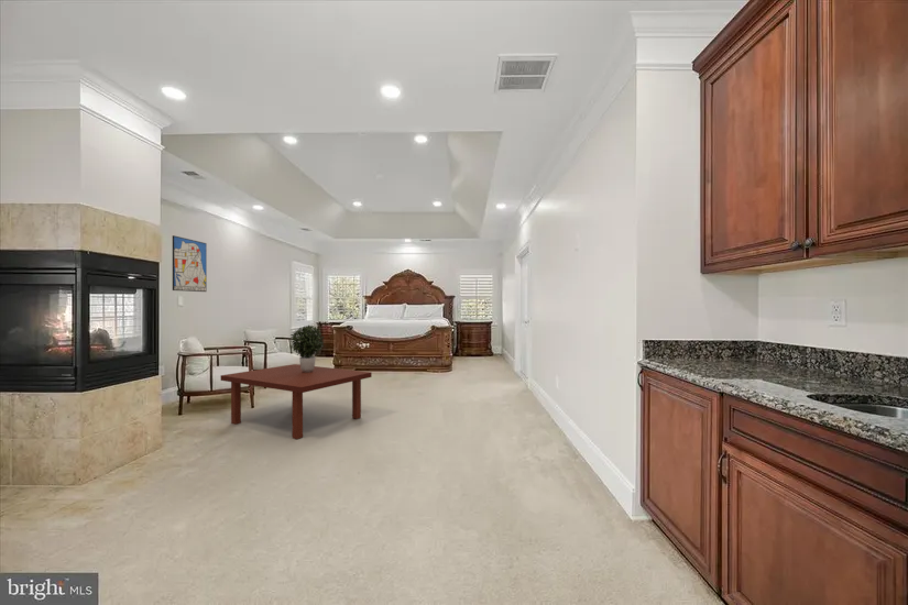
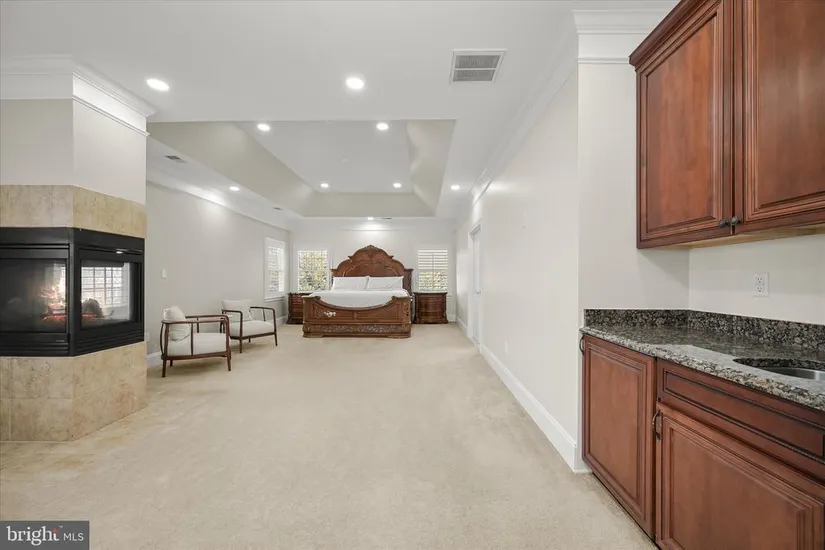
- coffee table (297, 397)
- potted plant (307, 348)
- wall art (190, 265)
